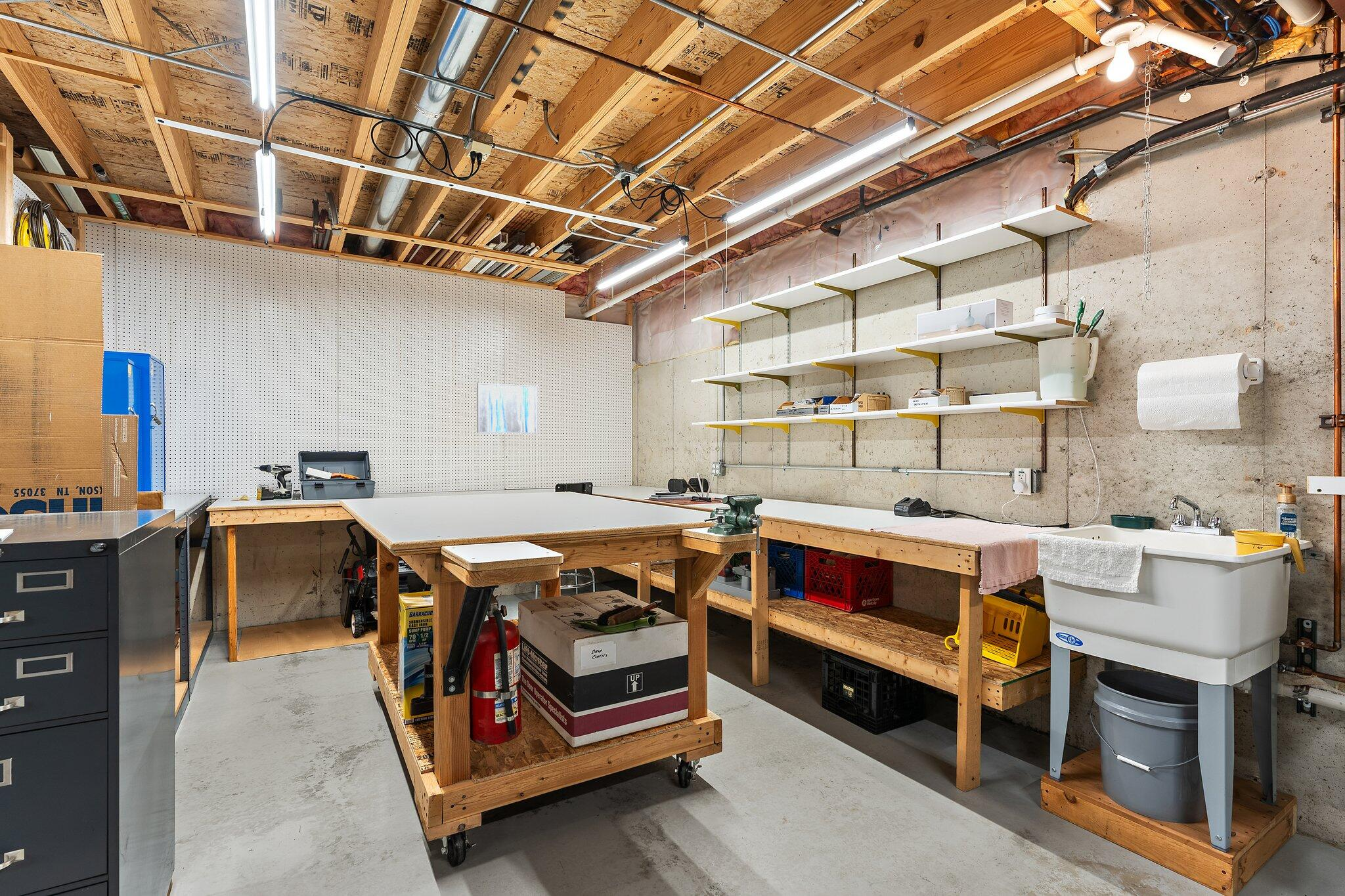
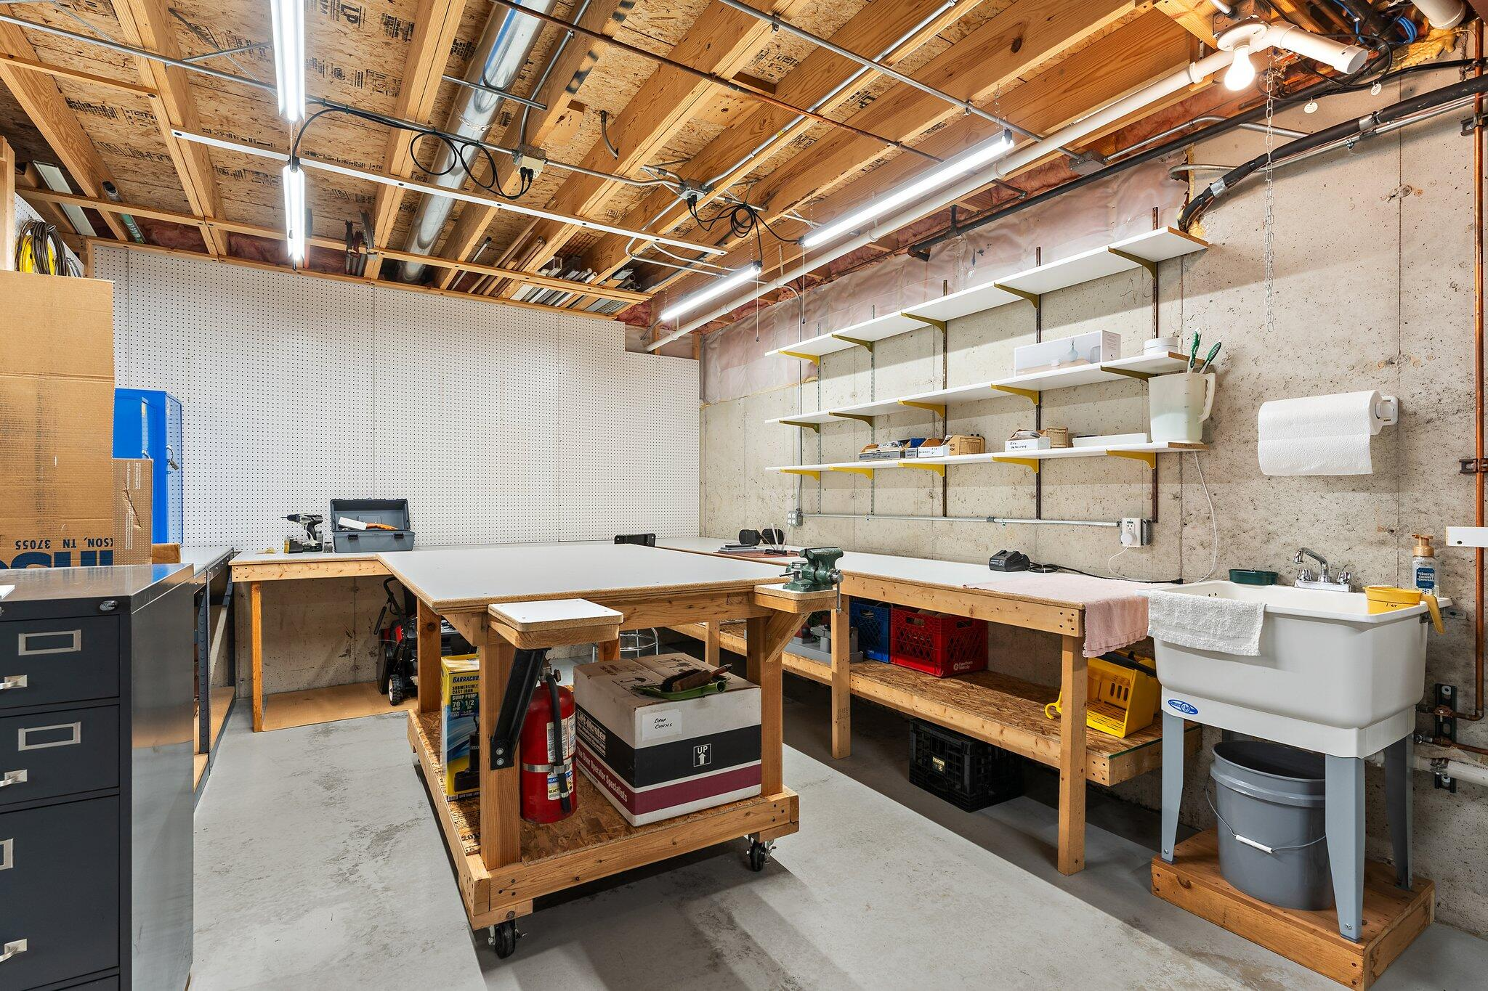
- wall art (508, 408)
